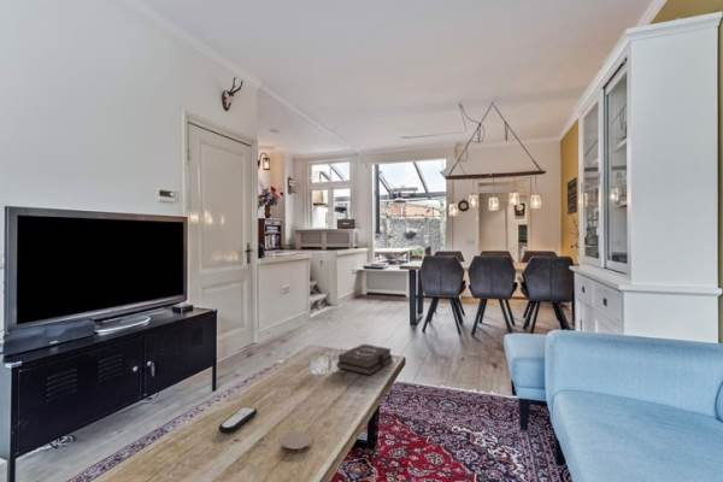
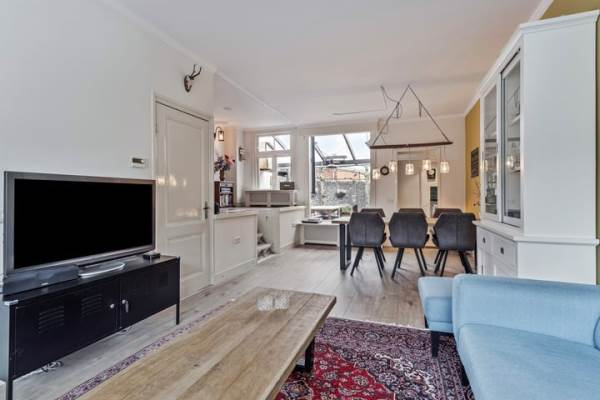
- hardback book (365, 358)
- remote control (237, 418)
- coaster (296, 441)
